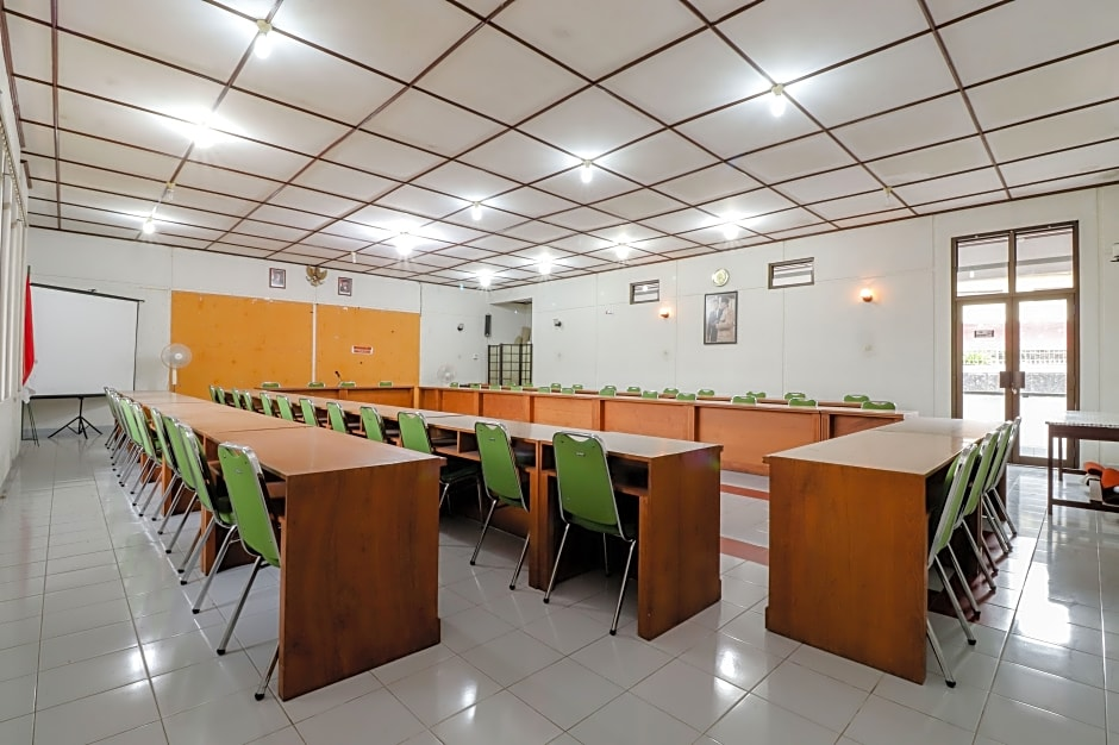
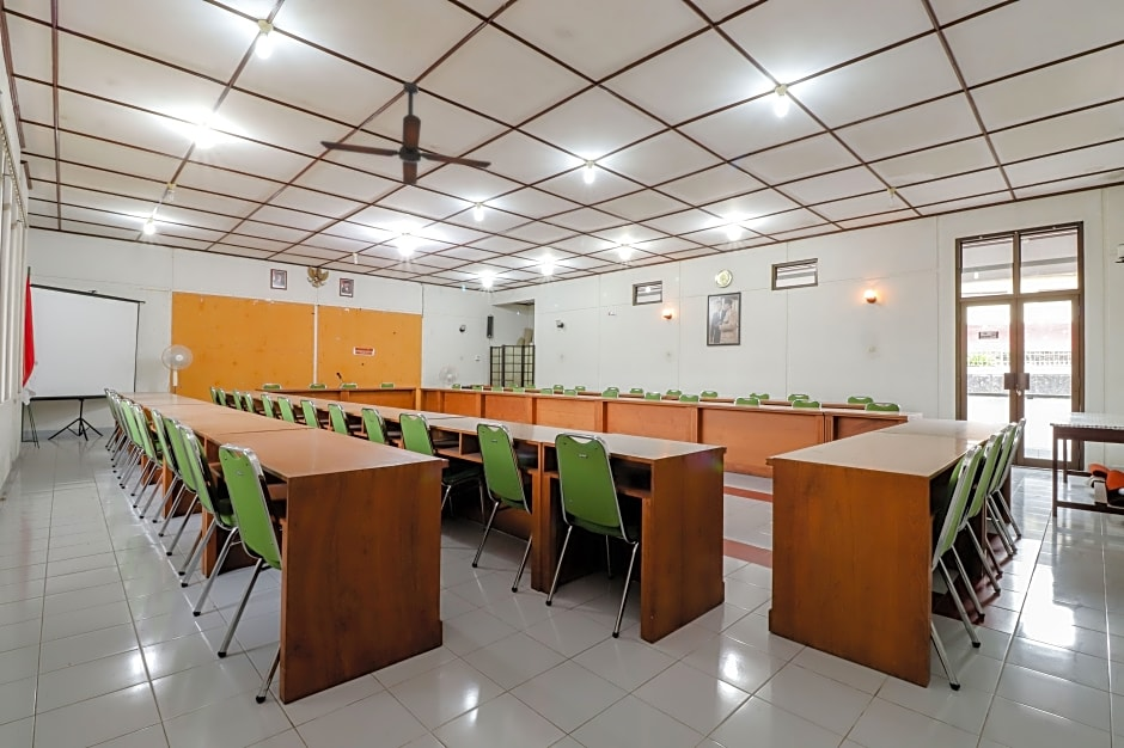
+ ceiling fan (410, 123)
